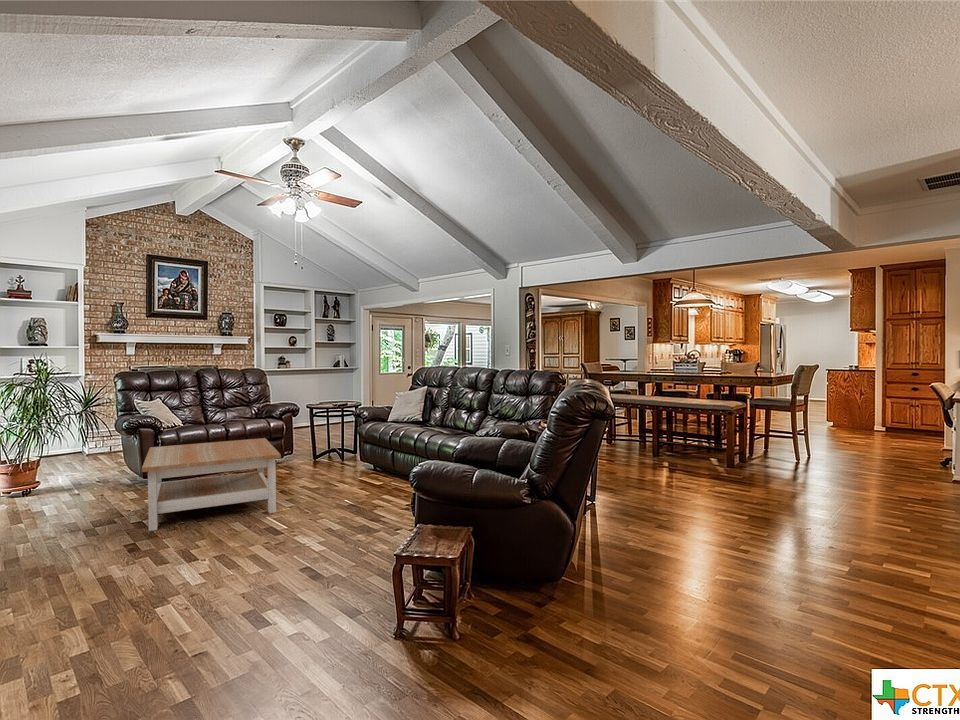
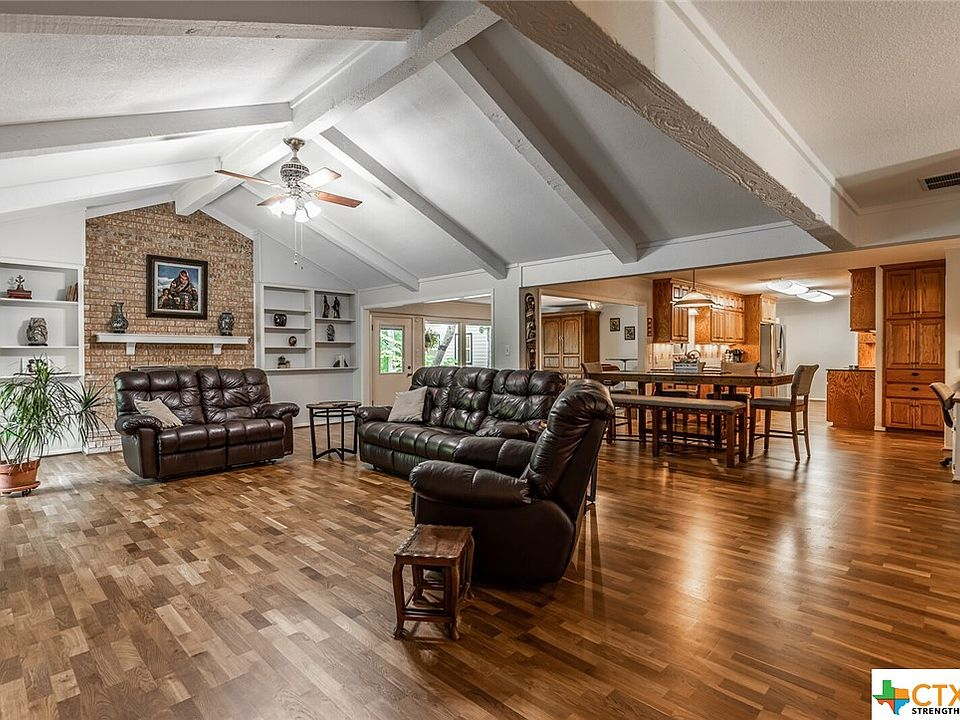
- coffee table (213, 479)
